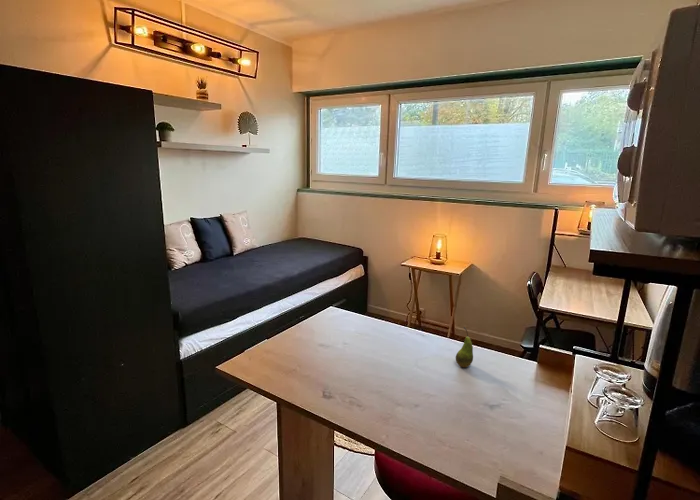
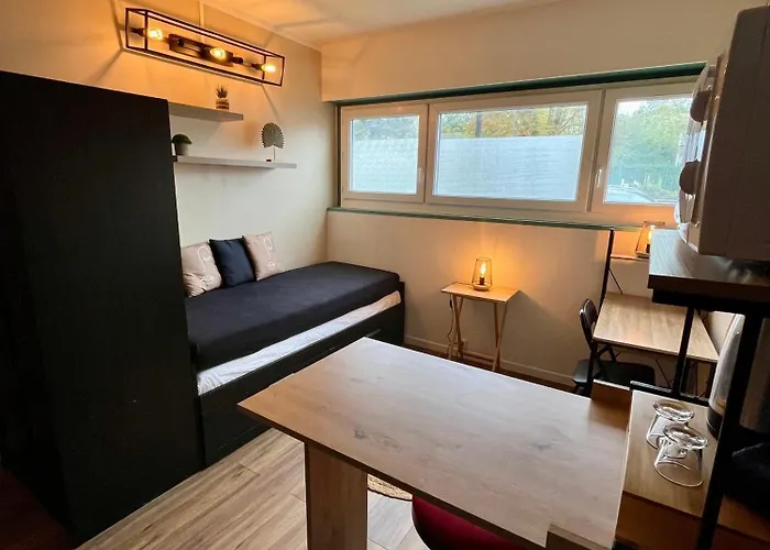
- fruit (465, 348)
